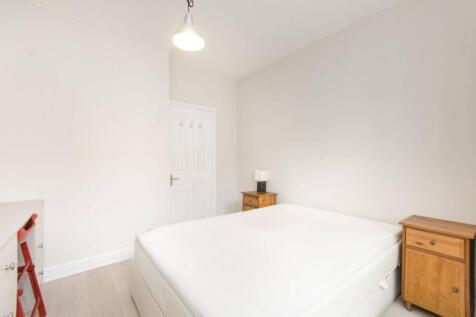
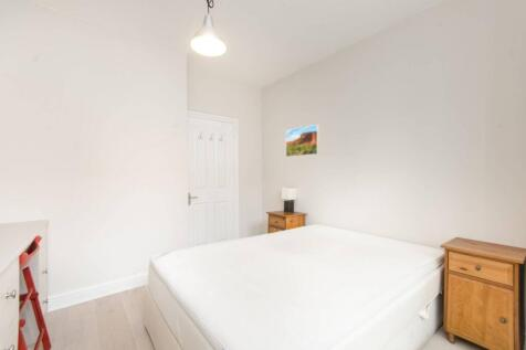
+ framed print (301, 141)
